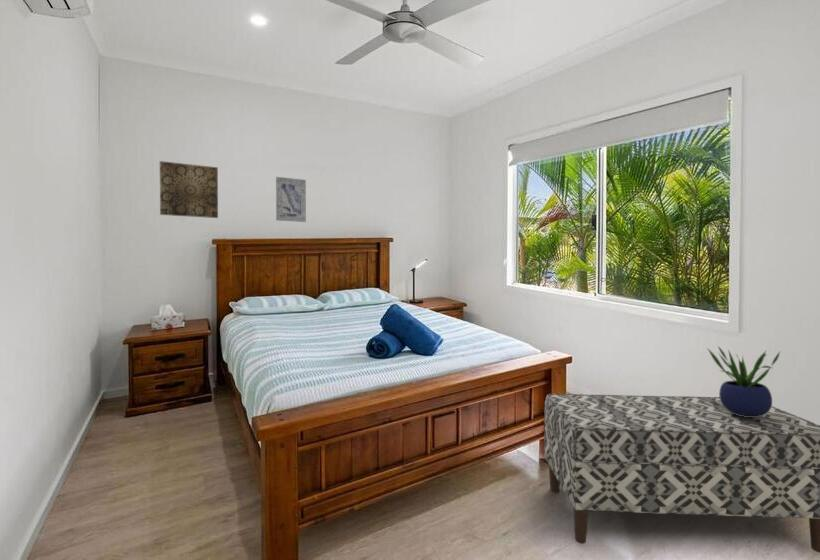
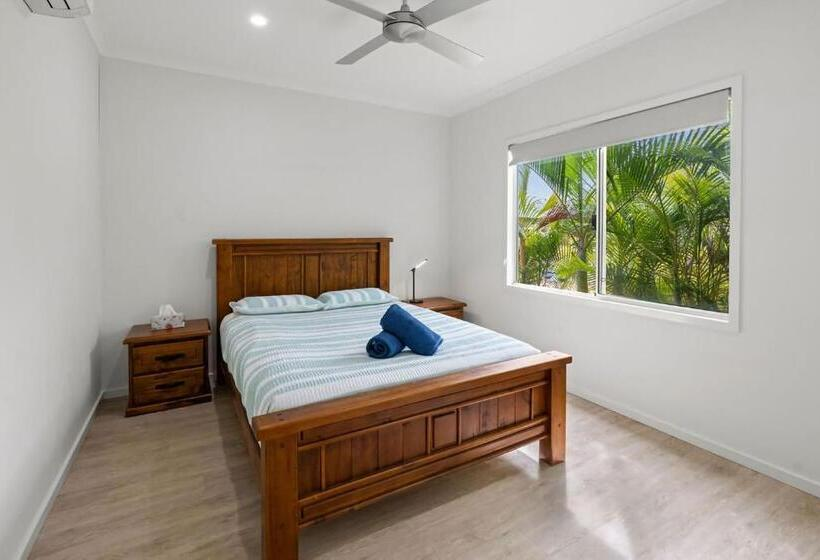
- potted plant (743, 379)
- wall art (291, 199)
- wall art (189, 190)
- bench (672, 464)
